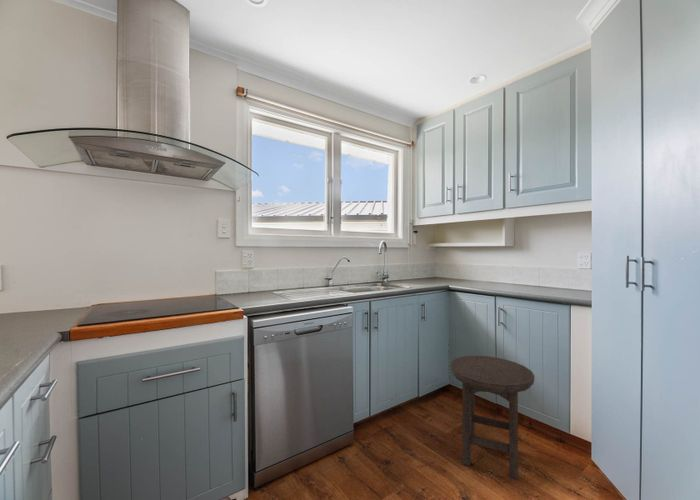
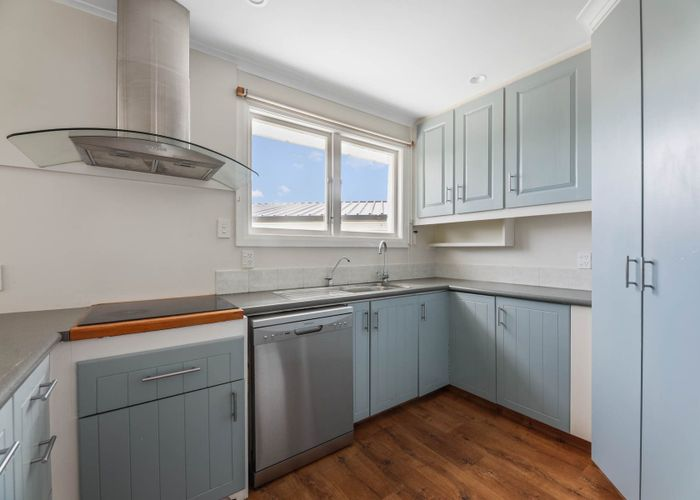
- stool (487, 417)
